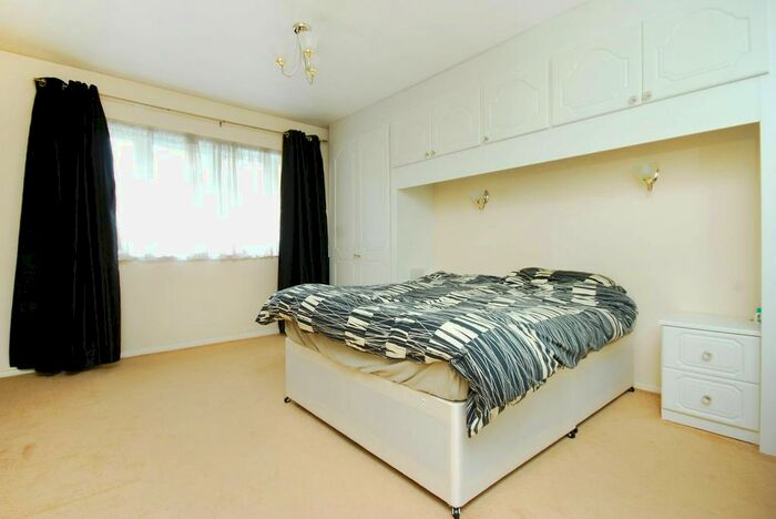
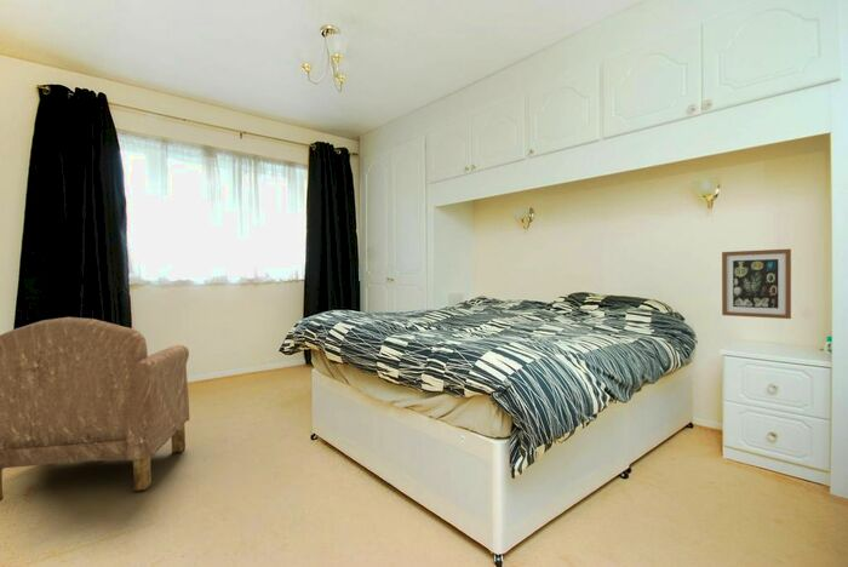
+ armchair (99, 391)
+ wall art (755, 284)
